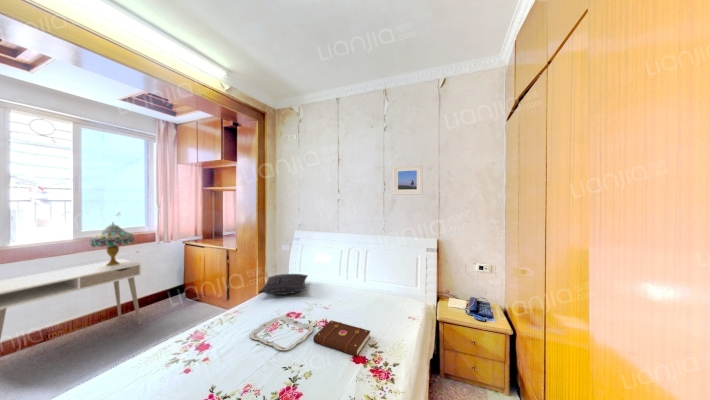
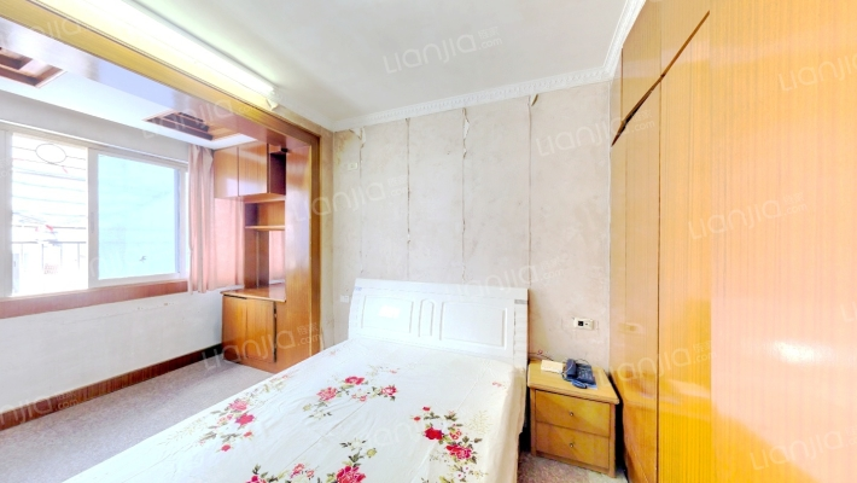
- table lamp (112, 242)
- serving tray (286, 322)
- pillow (285, 283)
- book (342, 336)
- desk (65, 293)
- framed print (407, 180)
